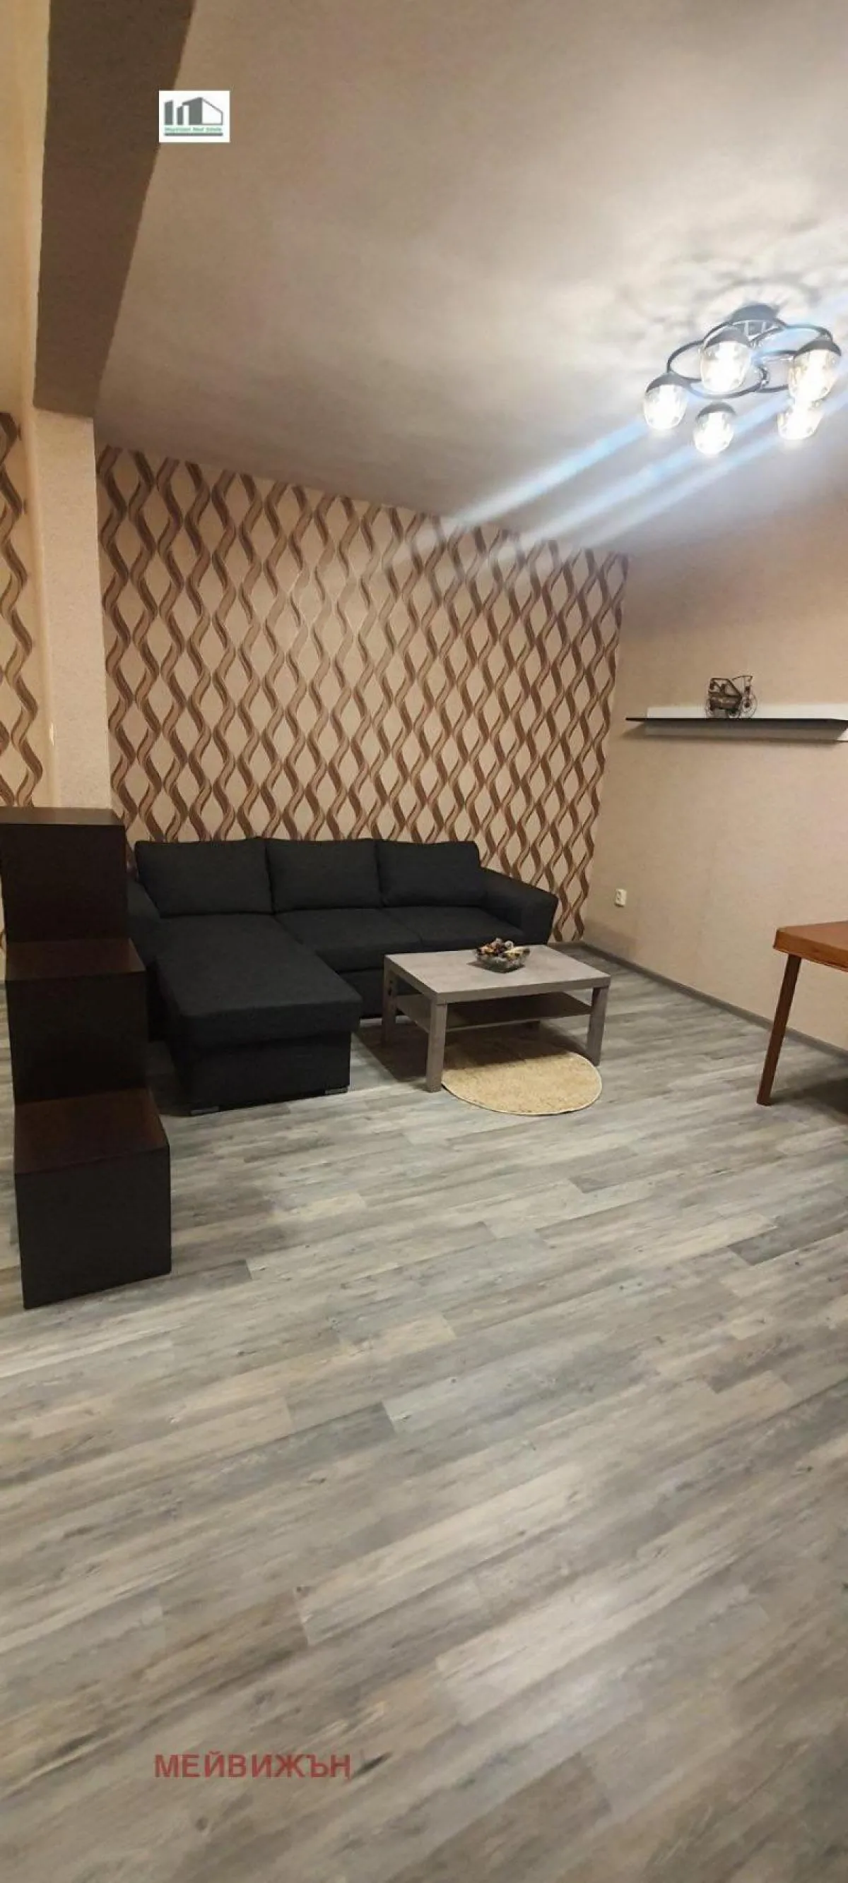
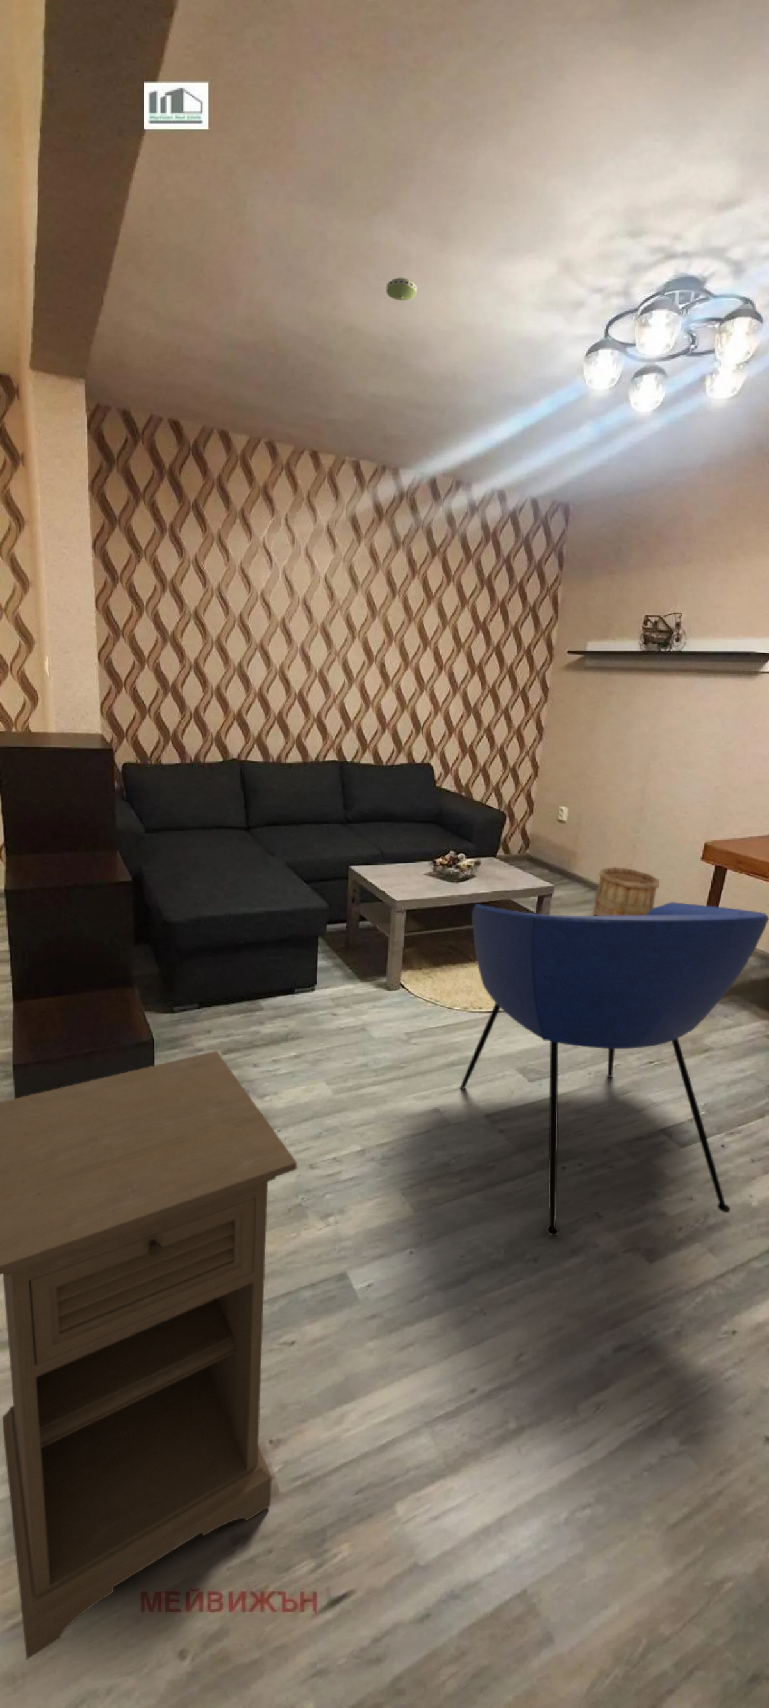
+ smoke detector (401, 289)
+ wooden bucket (625, 896)
+ armchair (602, 1018)
+ nightstand (131, 1319)
